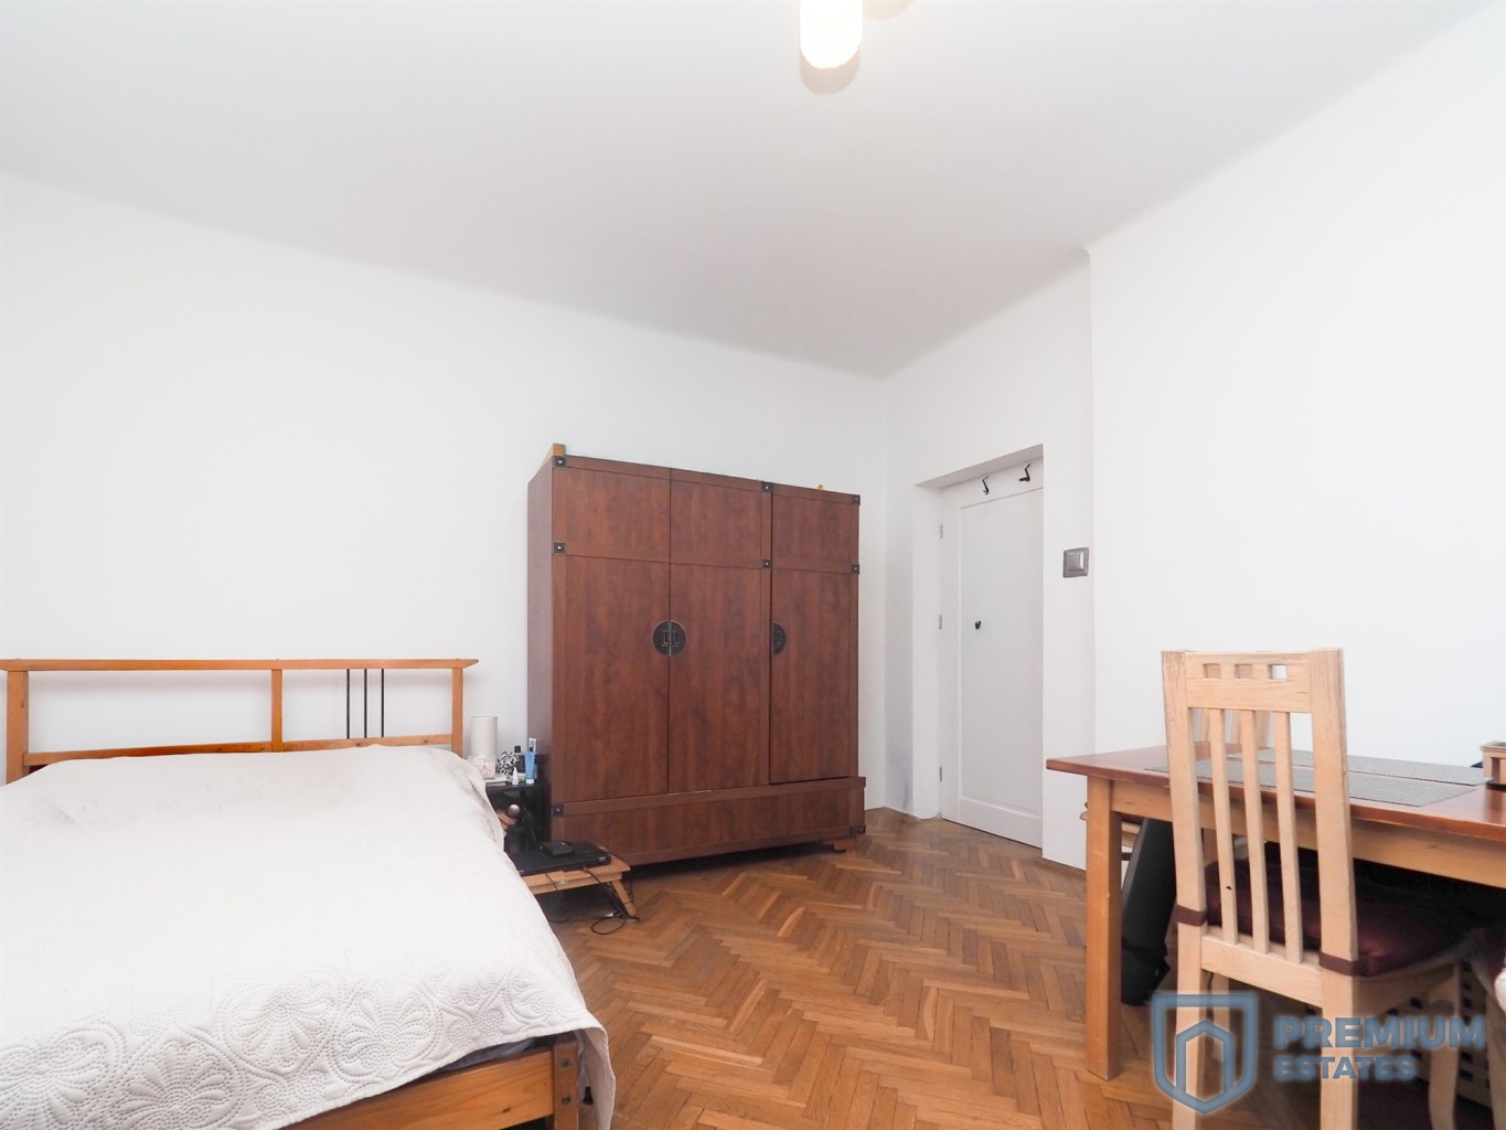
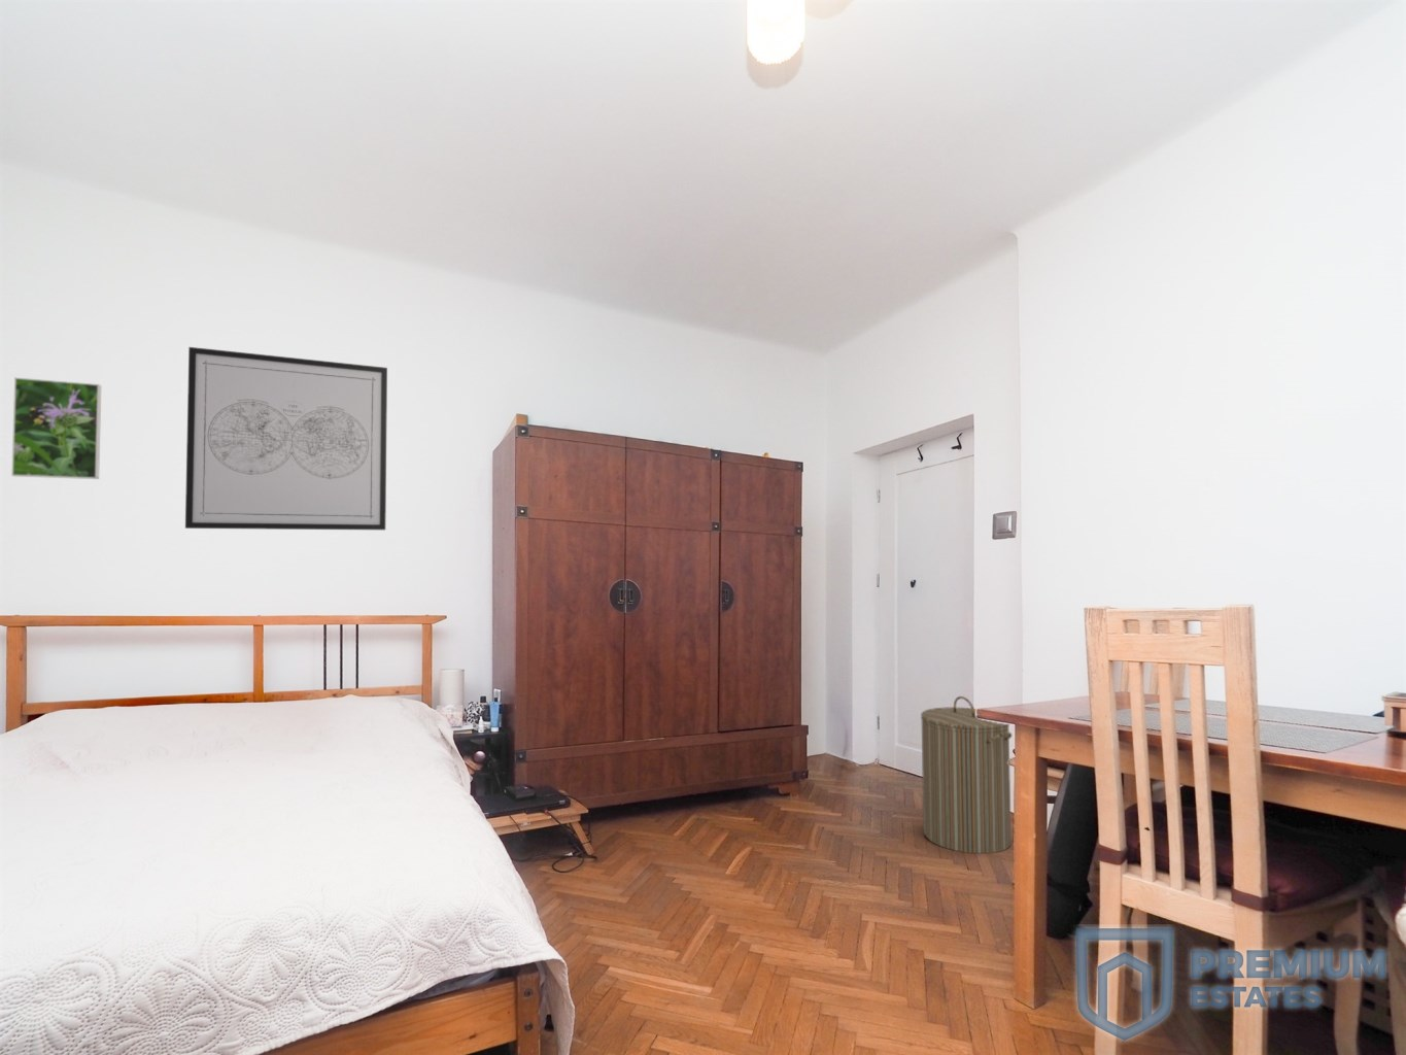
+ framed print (58, 429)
+ laundry hamper (965, 767)
+ wall art (293, 443)
